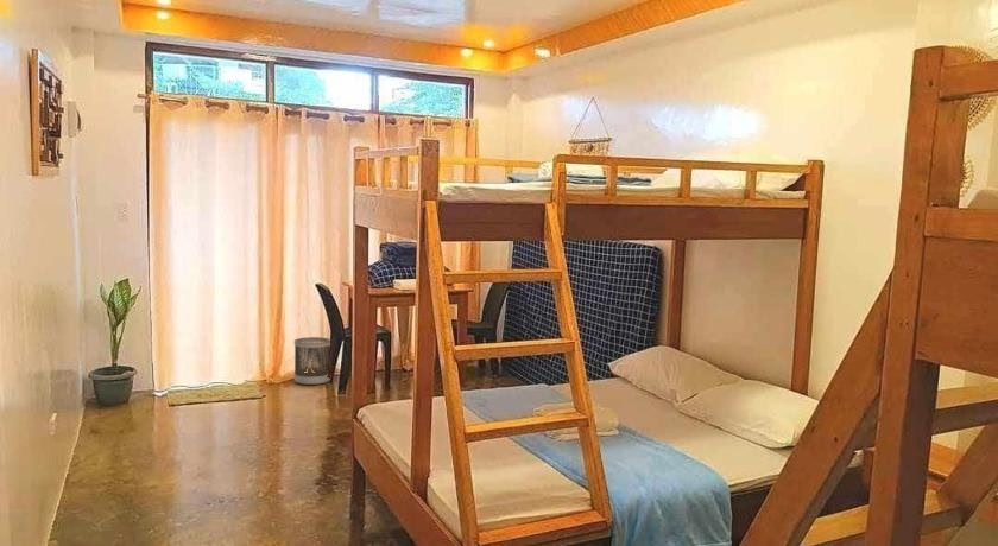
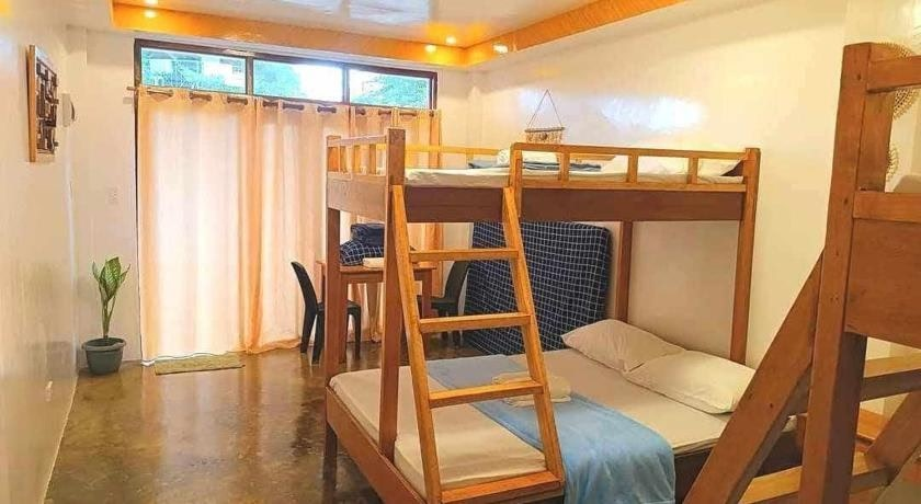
- wastebasket (312, 360)
